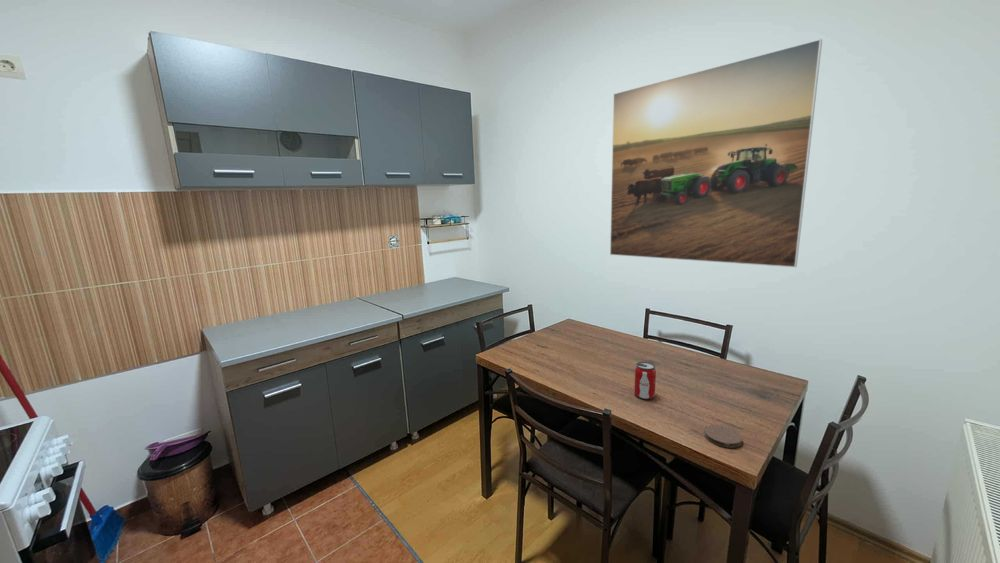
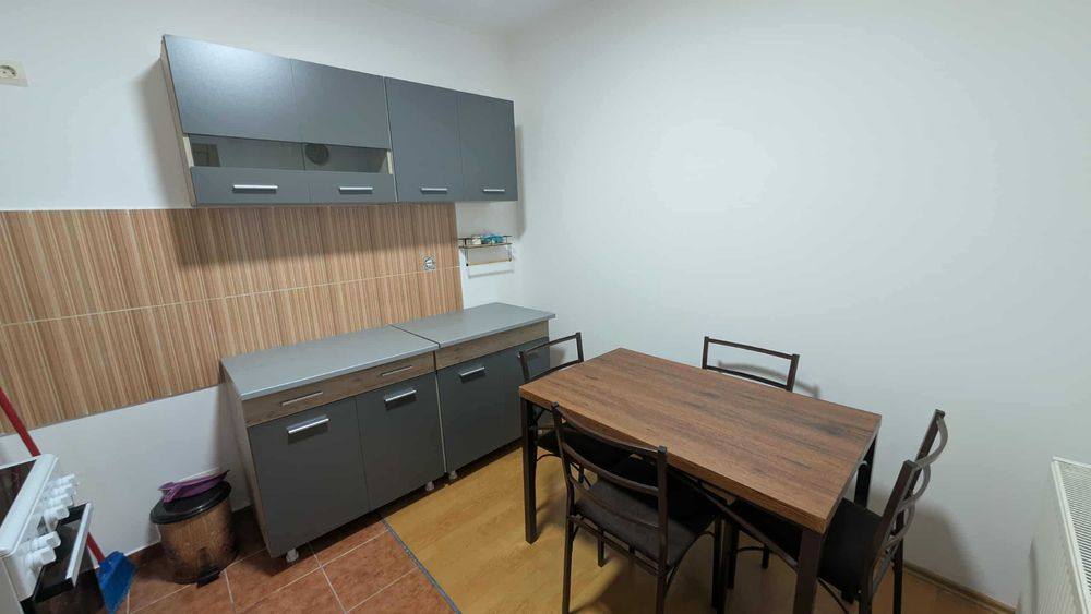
- beverage can (645, 380)
- coaster (722, 435)
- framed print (694, 169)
